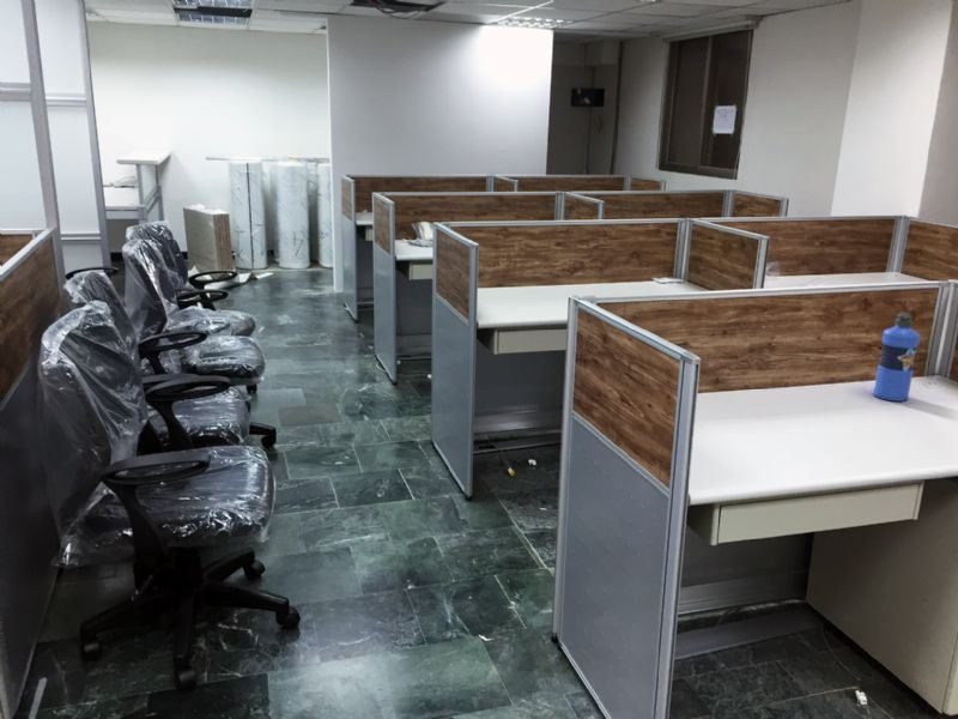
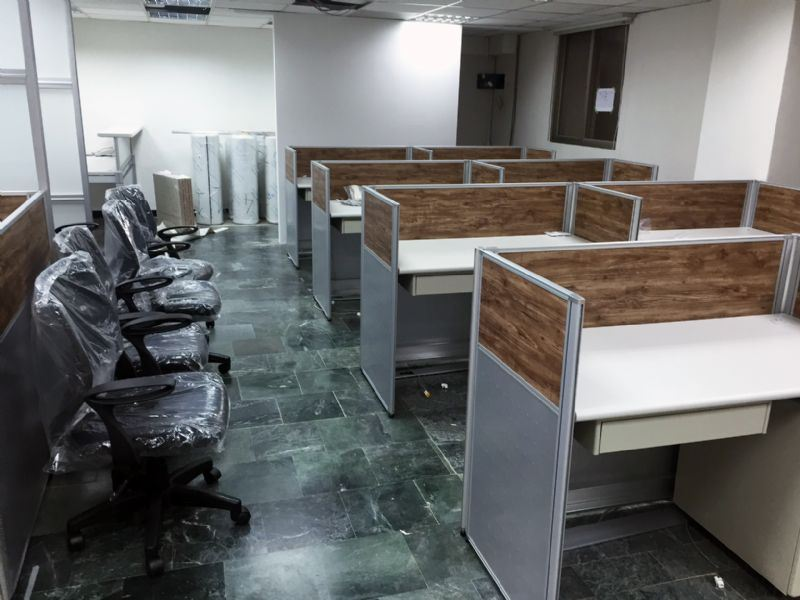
- water bottle (897, 355)
